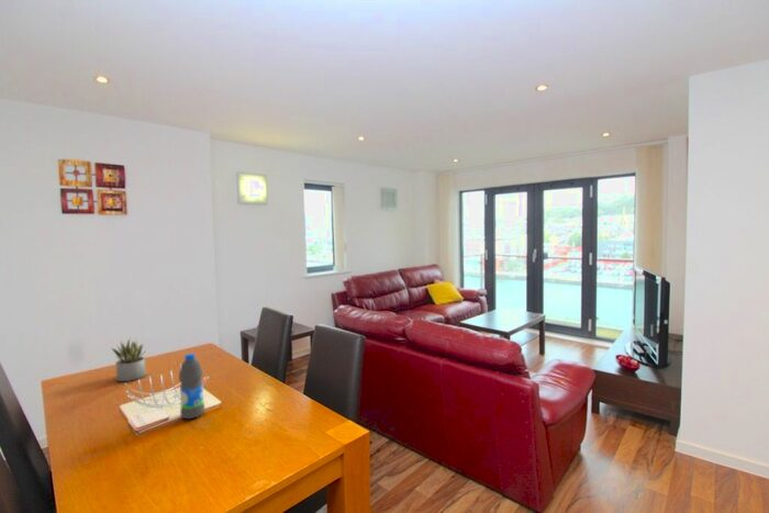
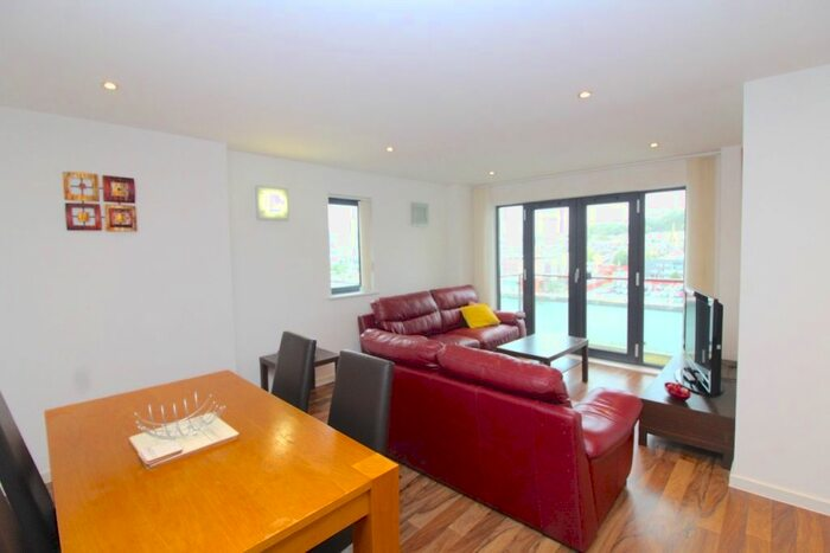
- succulent plant (130, 357)
- water bottle (191, 384)
